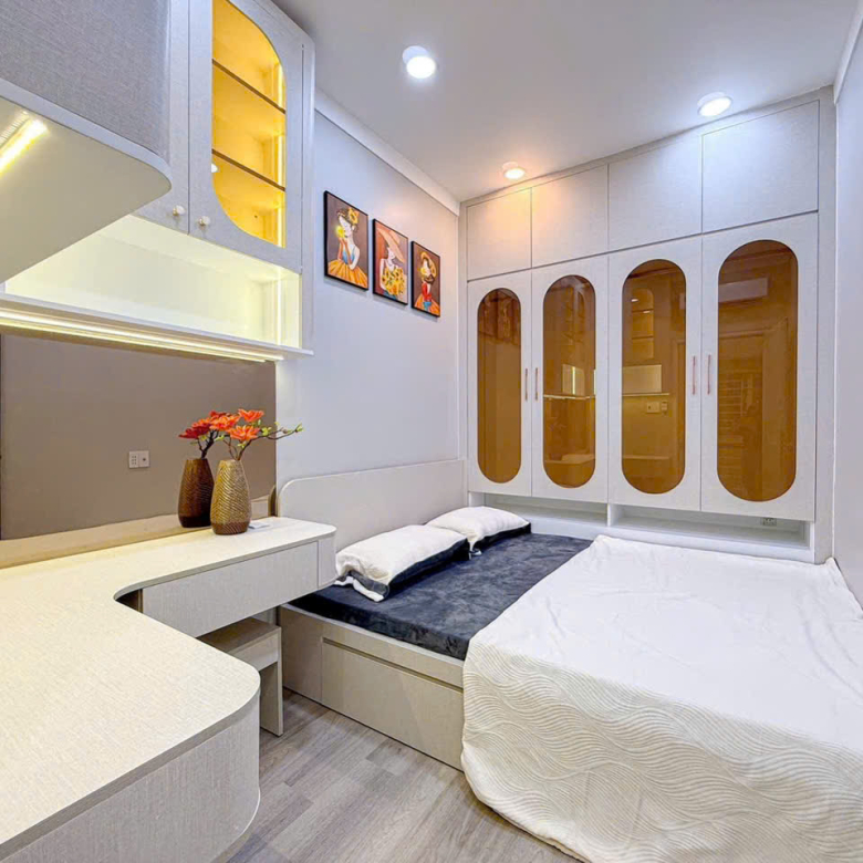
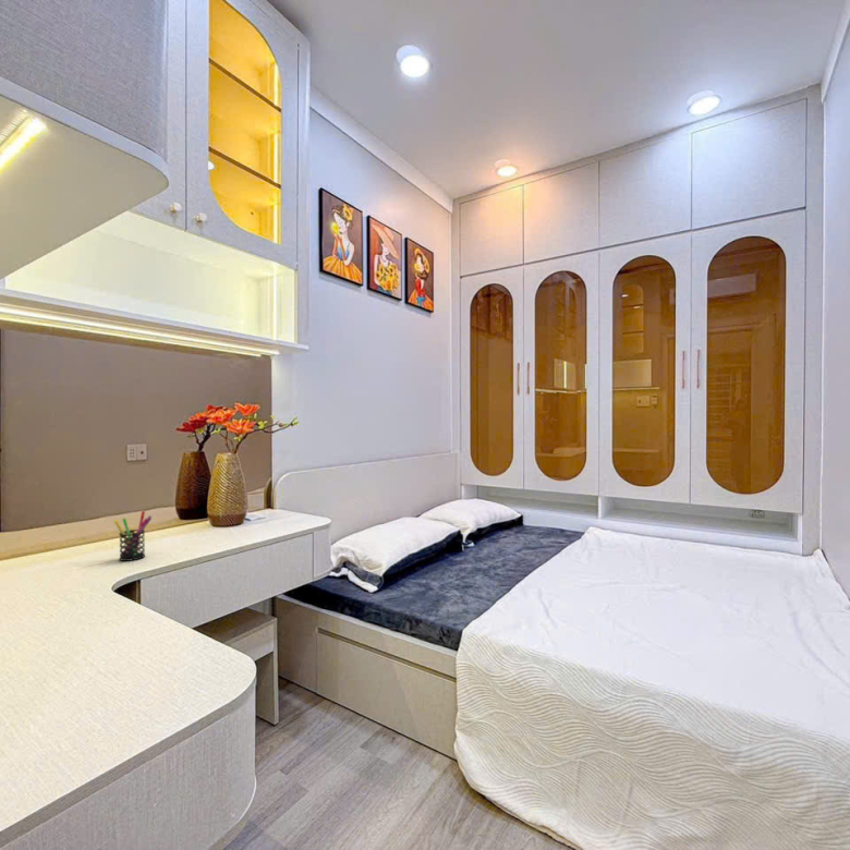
+ pen holder (132, 534)
